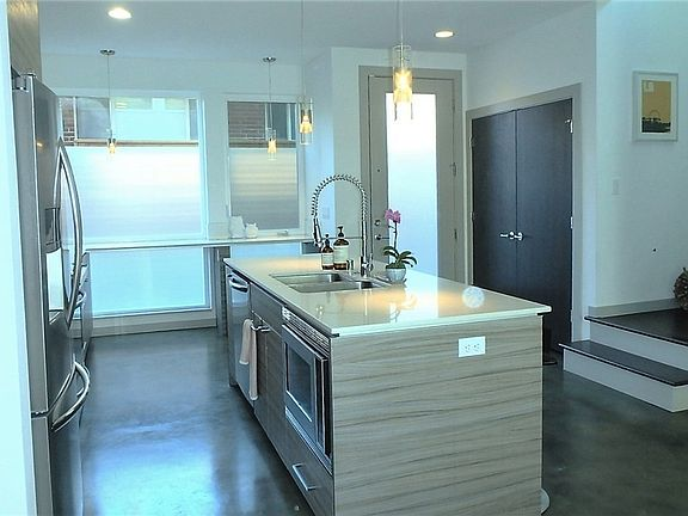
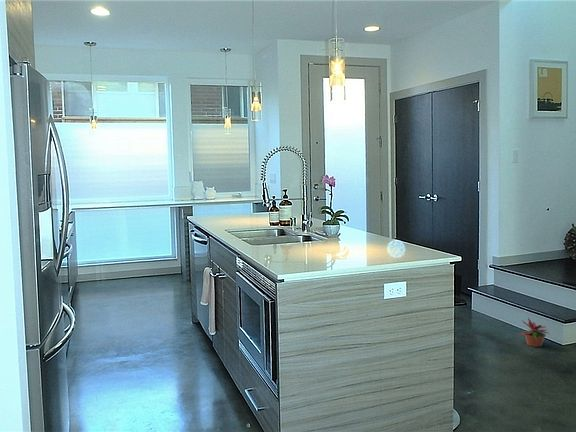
+ potted plant (534, 330)
